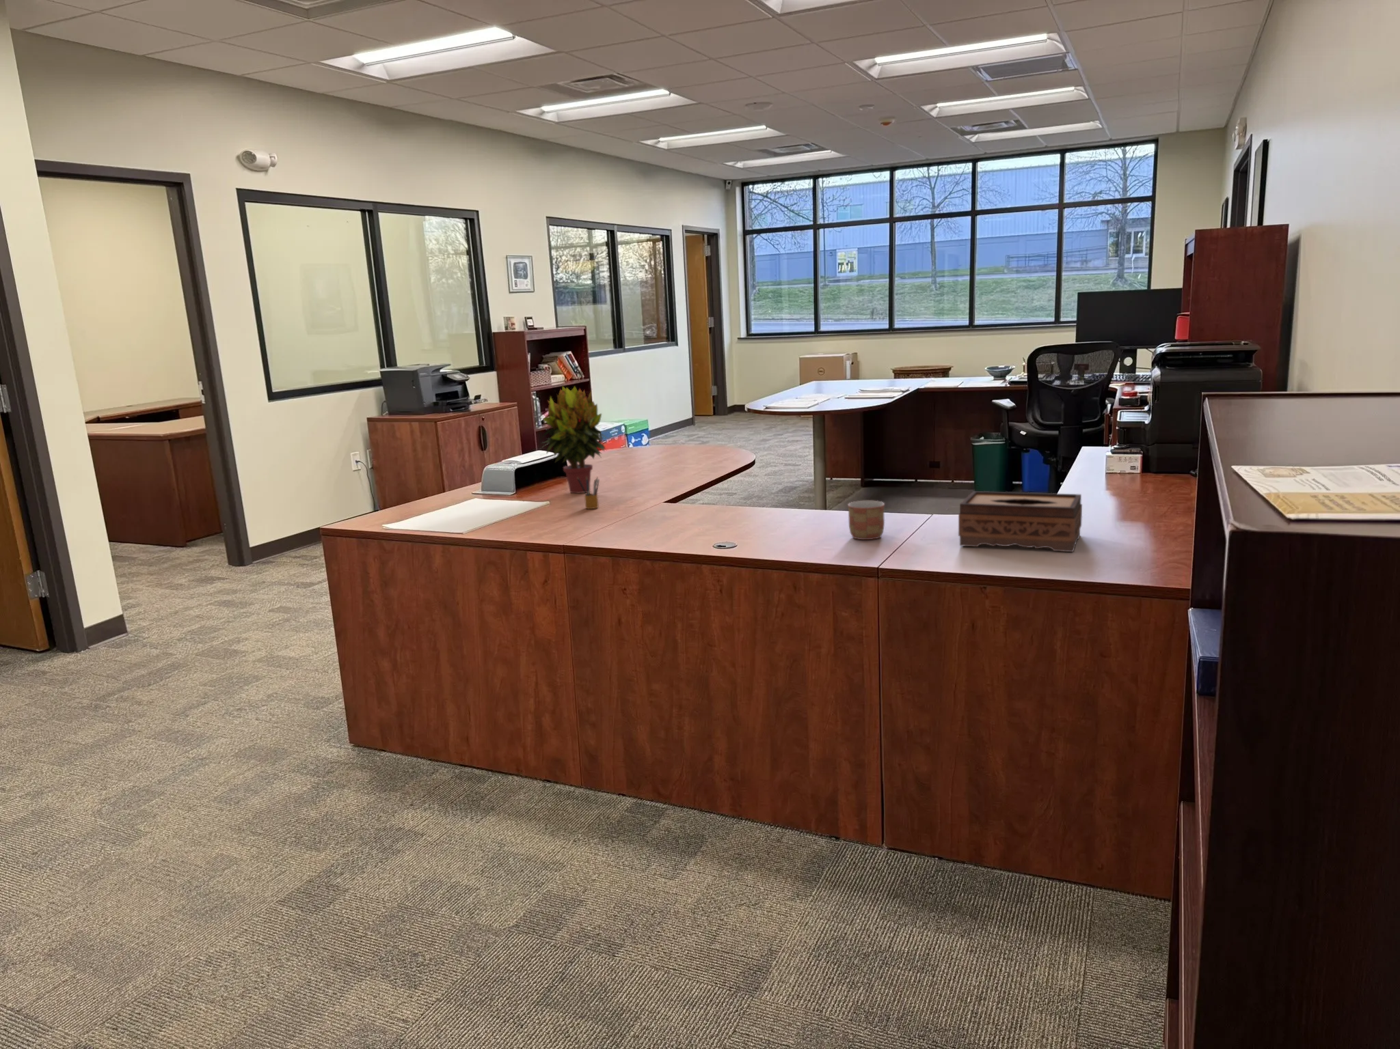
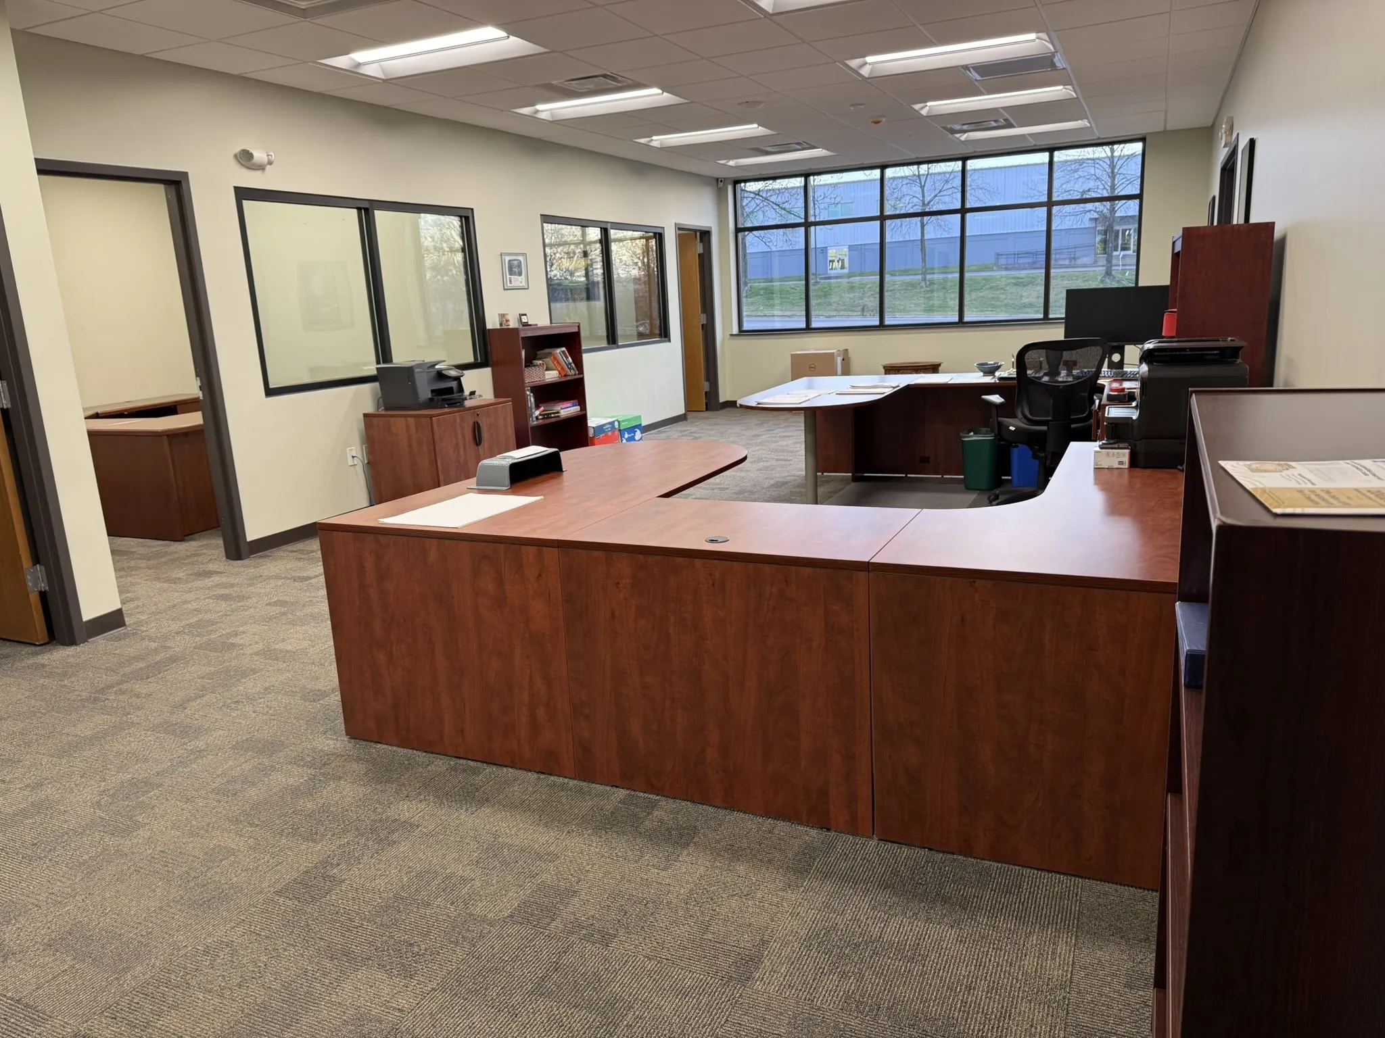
- tissue box (1020, 520)
- pencil box (589, 491)
- potted plant (573, 440)
- mug (866, 519)
